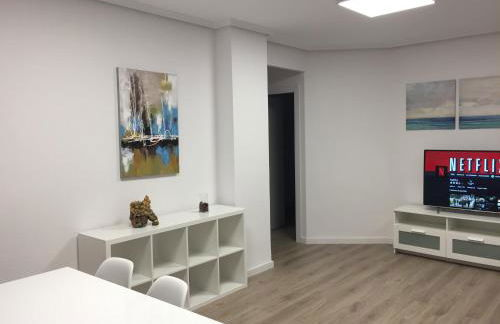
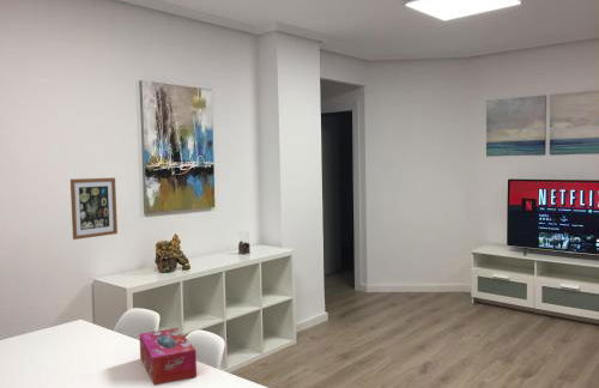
+ wall art (95, 207)
+ tissue box (167, 353)
